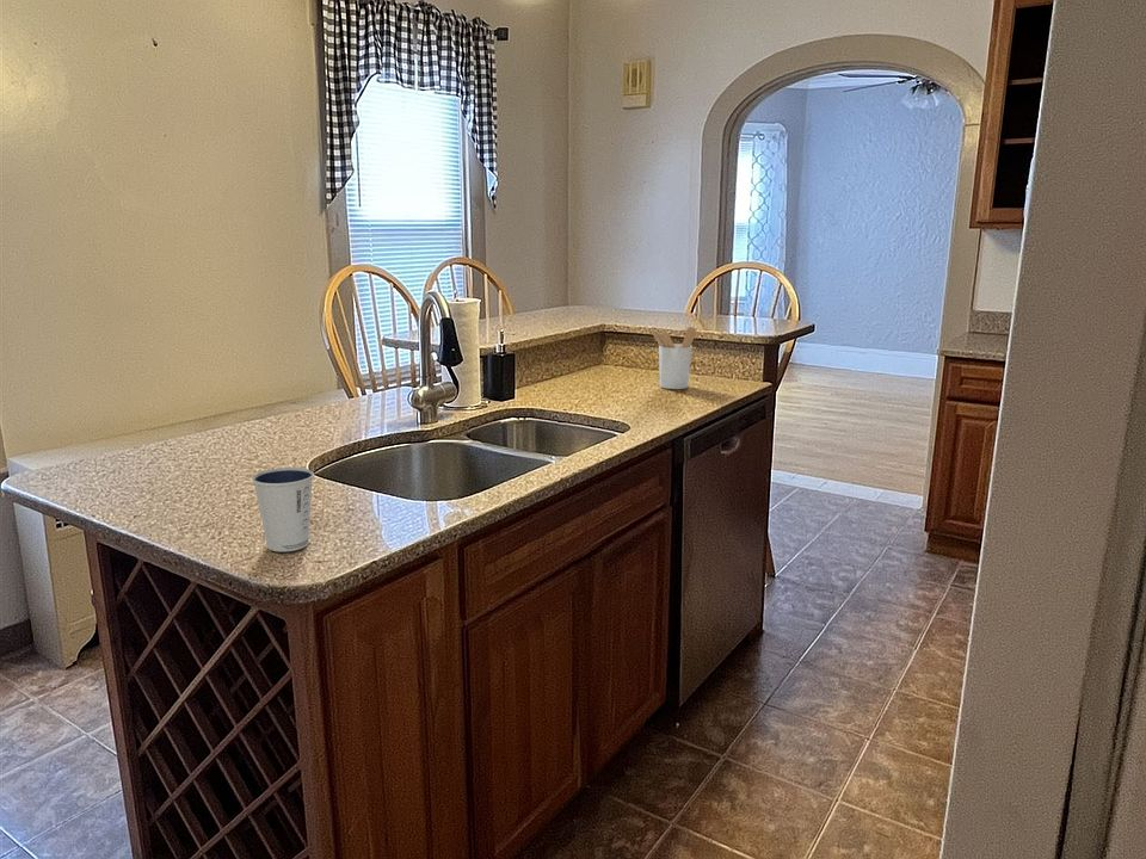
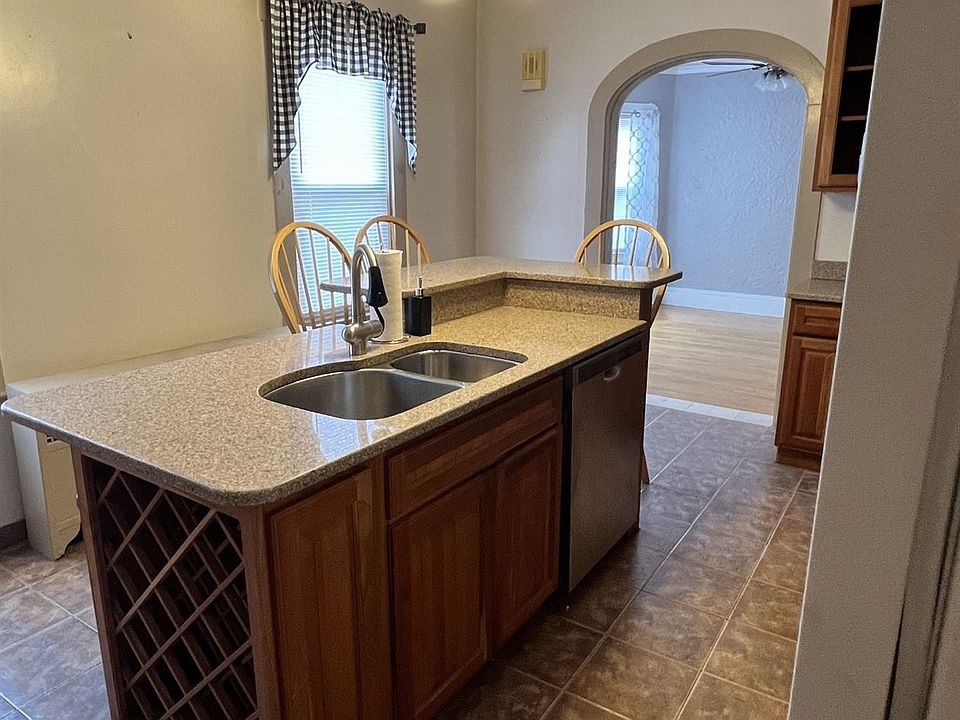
- dixie cup (285, 511)
- utensil holder (670, 357)
